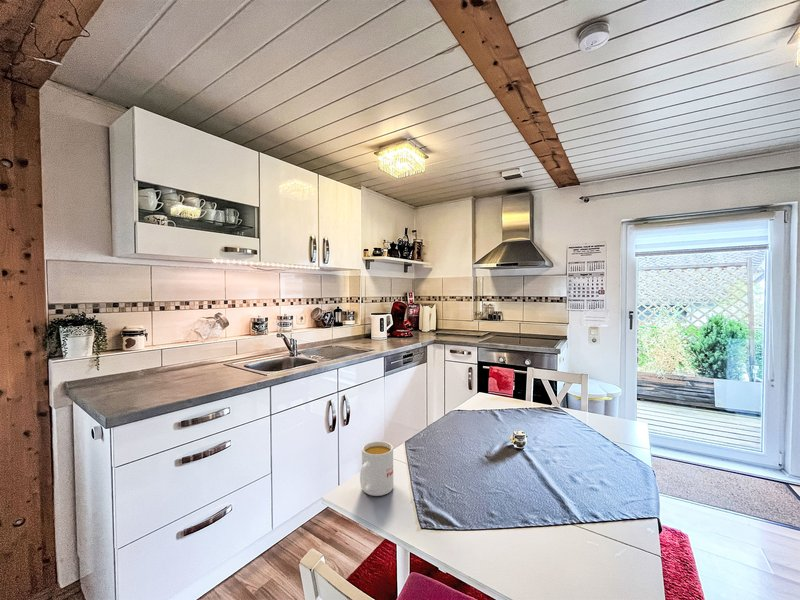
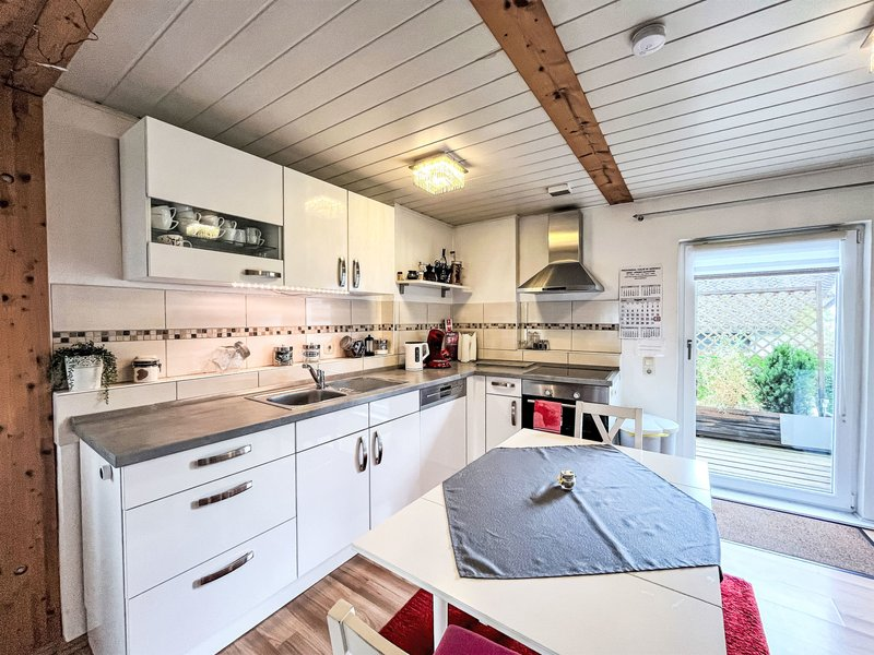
- mug (374, 470)
